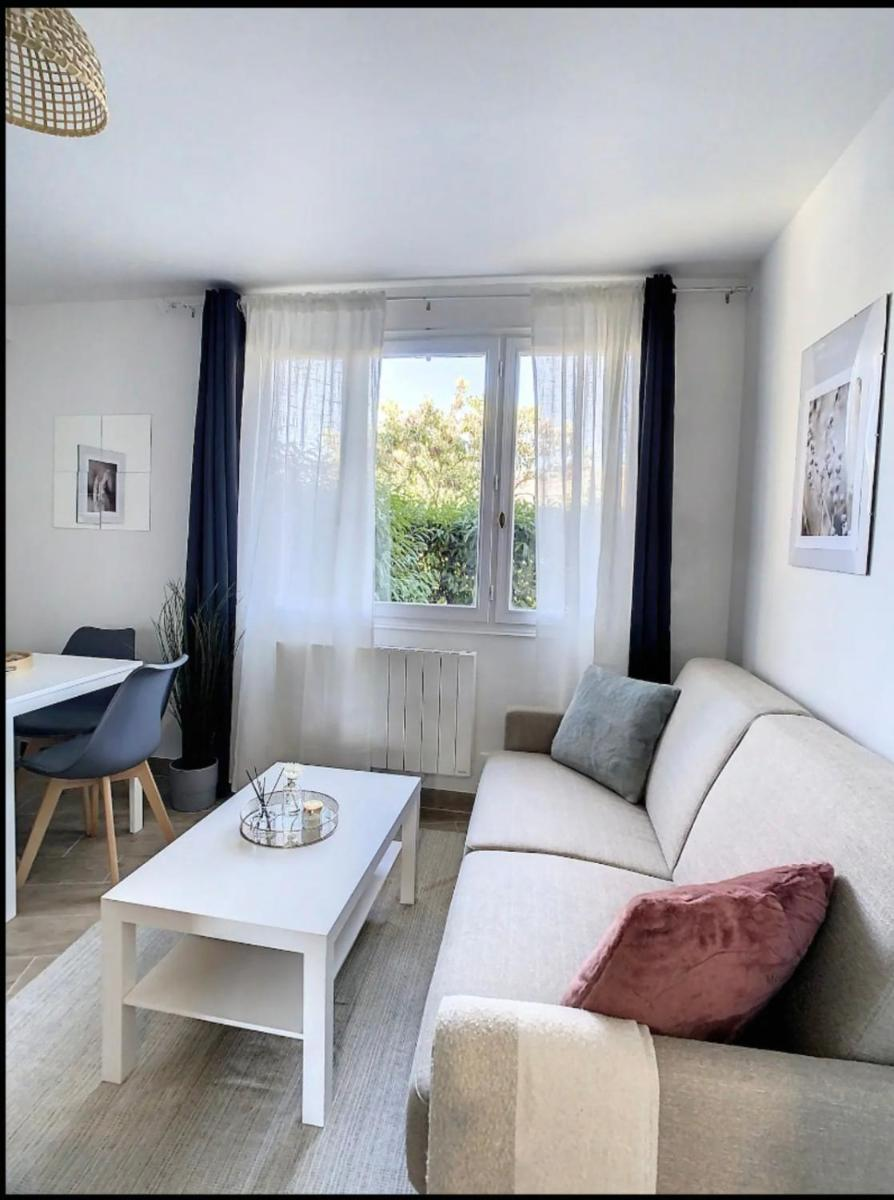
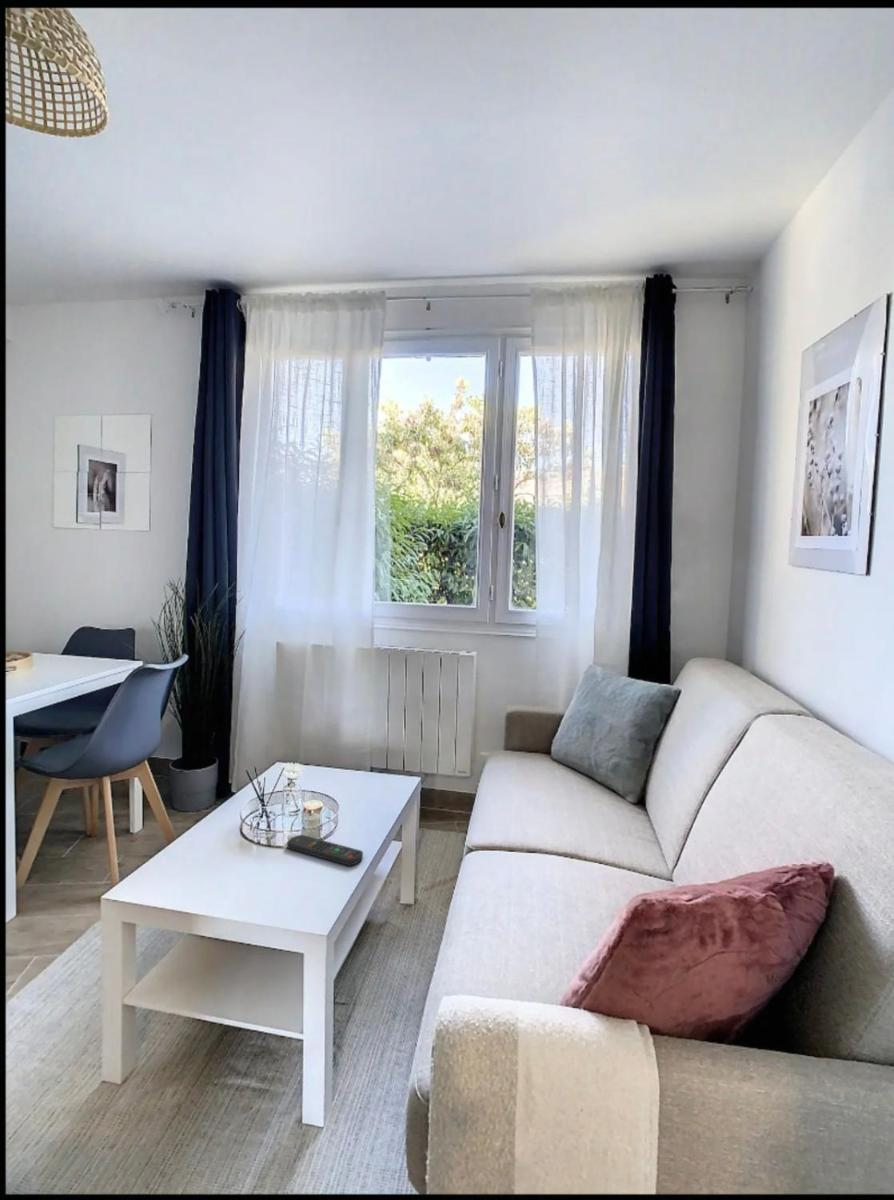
+ remote control (324, 849)
